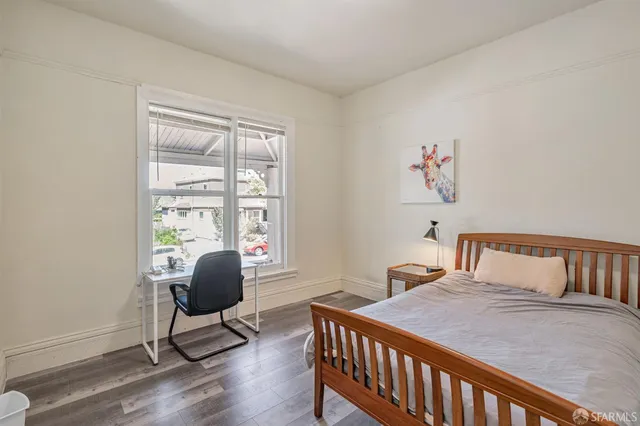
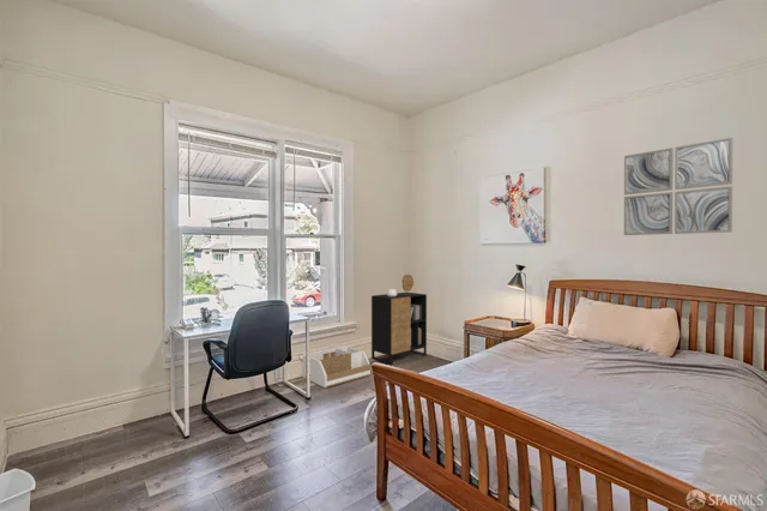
+ wall art (675, 192)
+ cabinet (399, 315)
+ storage bin (334, 365)
